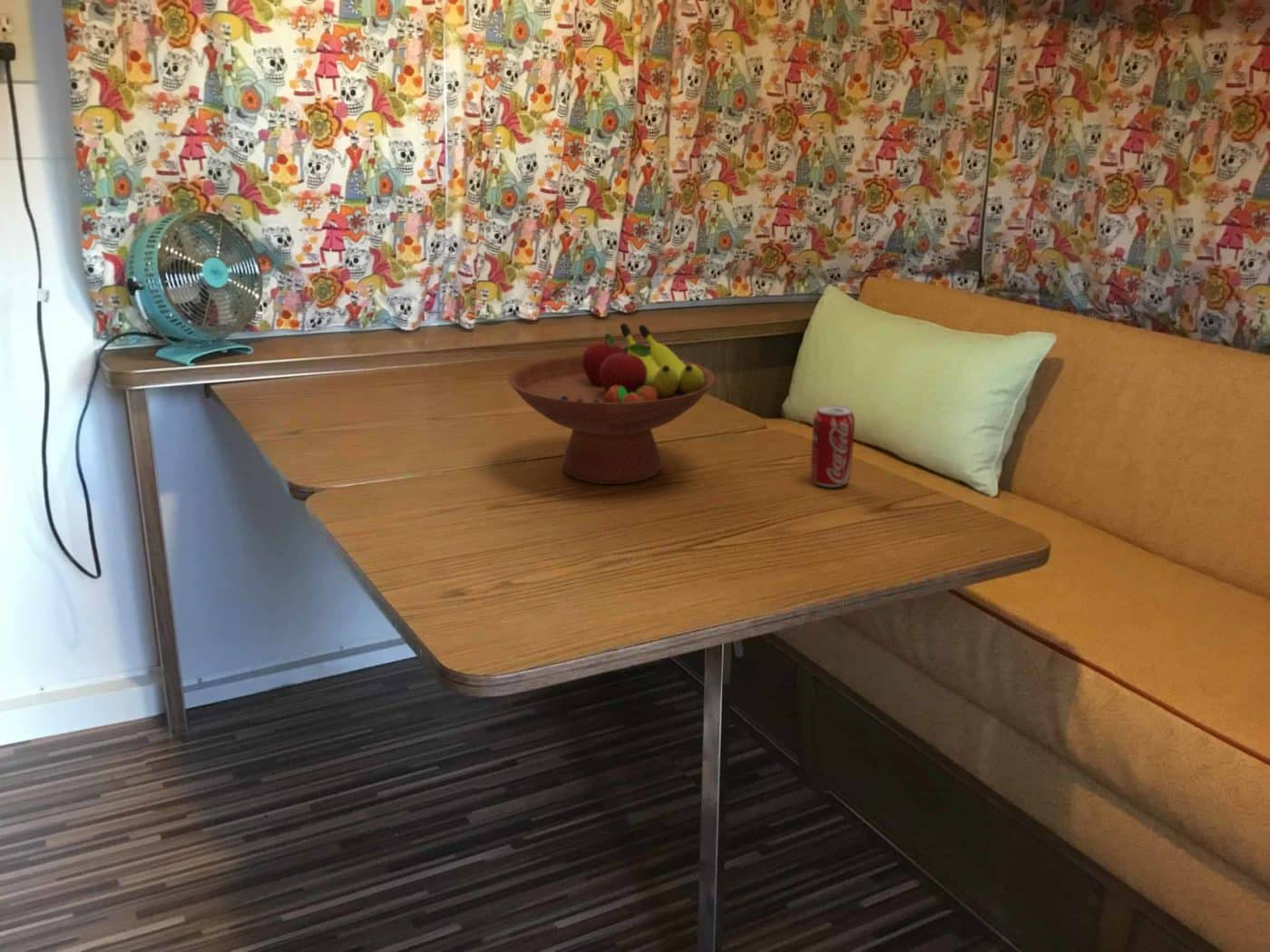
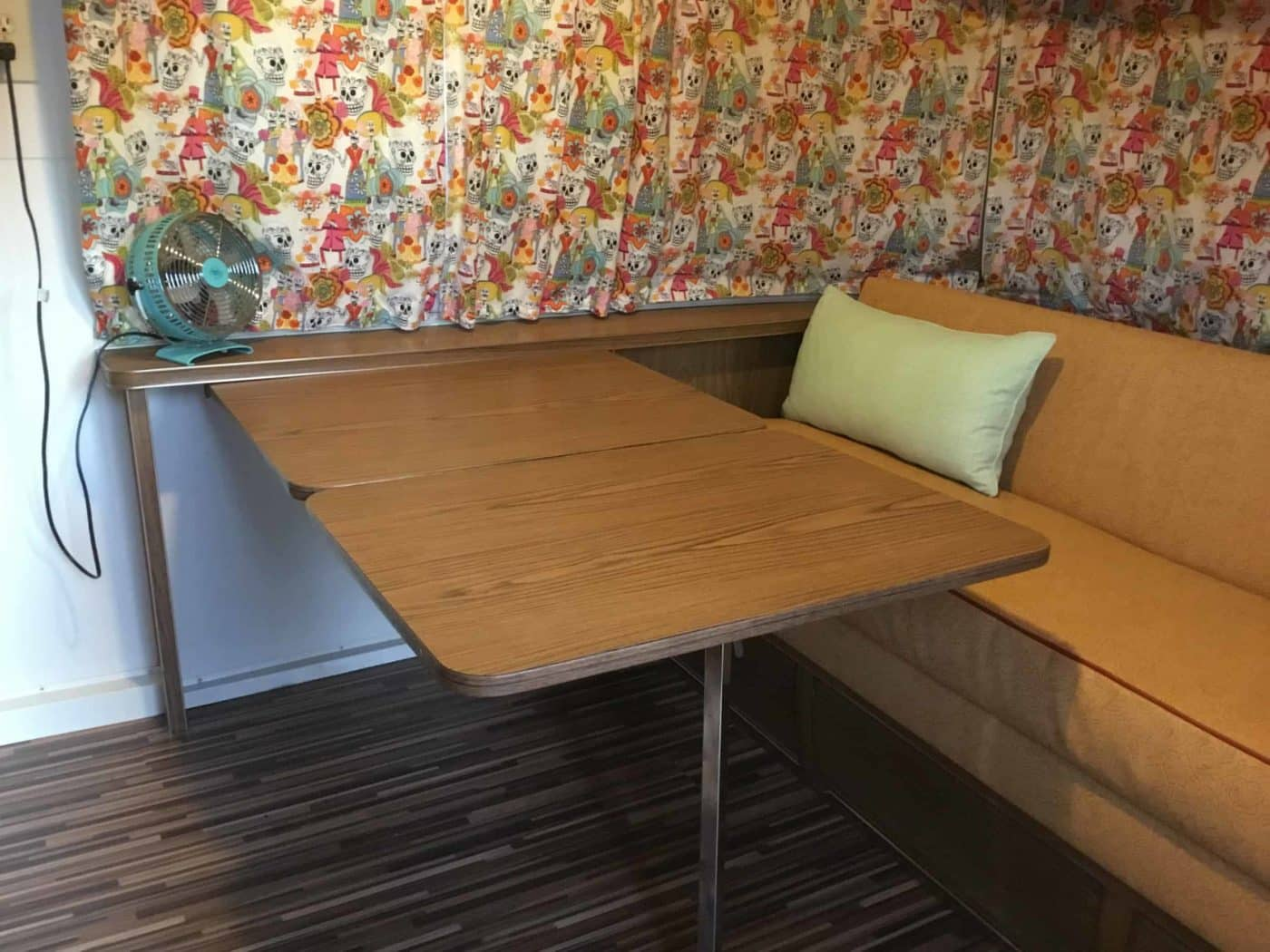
- beverage can (832, 446)
- fruit bowl (611, 404)
